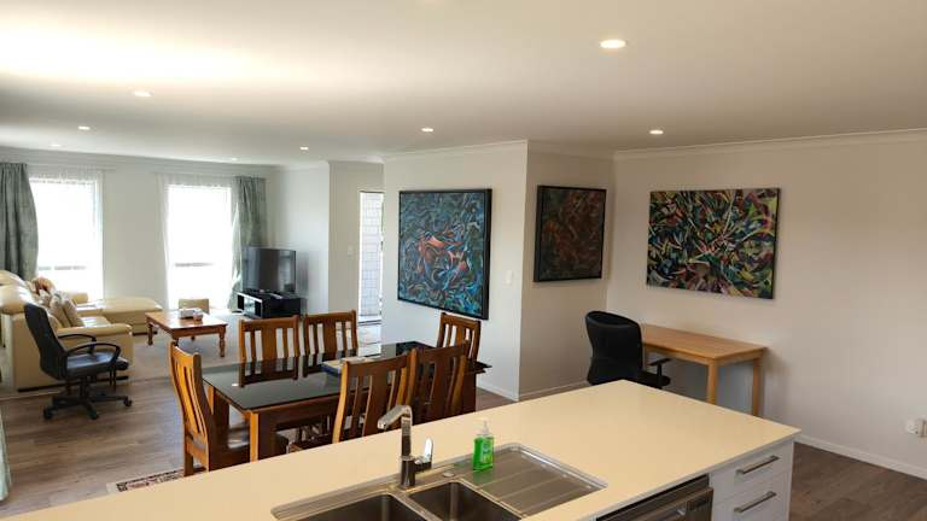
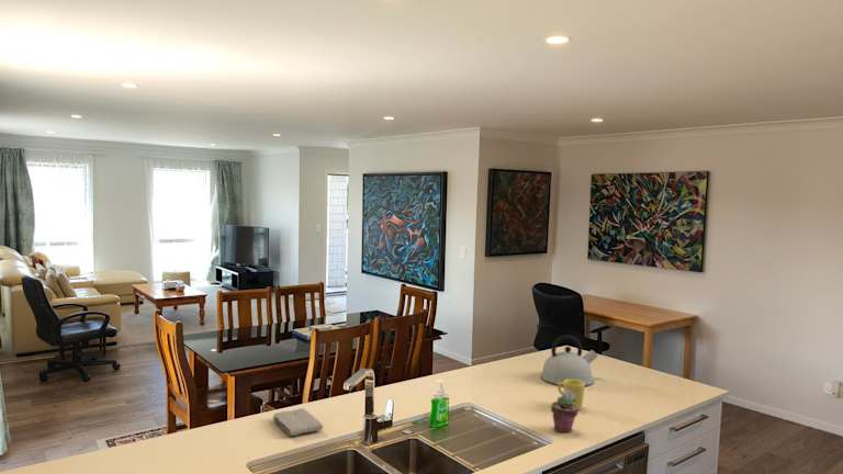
+ mug (569, 393)
+ washcloth (296, 420)
+ potted succulent (564, 413)
+ kettle (570, 357)
